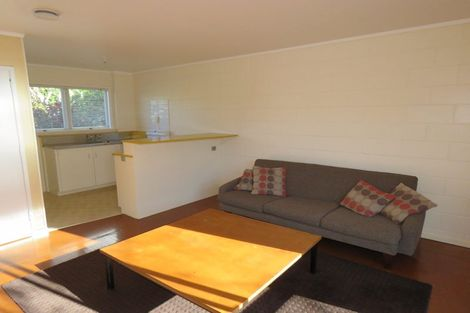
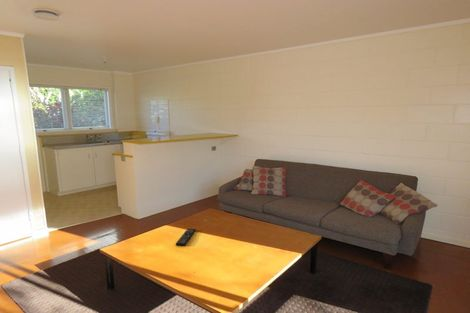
+ remote control (186, 236)
